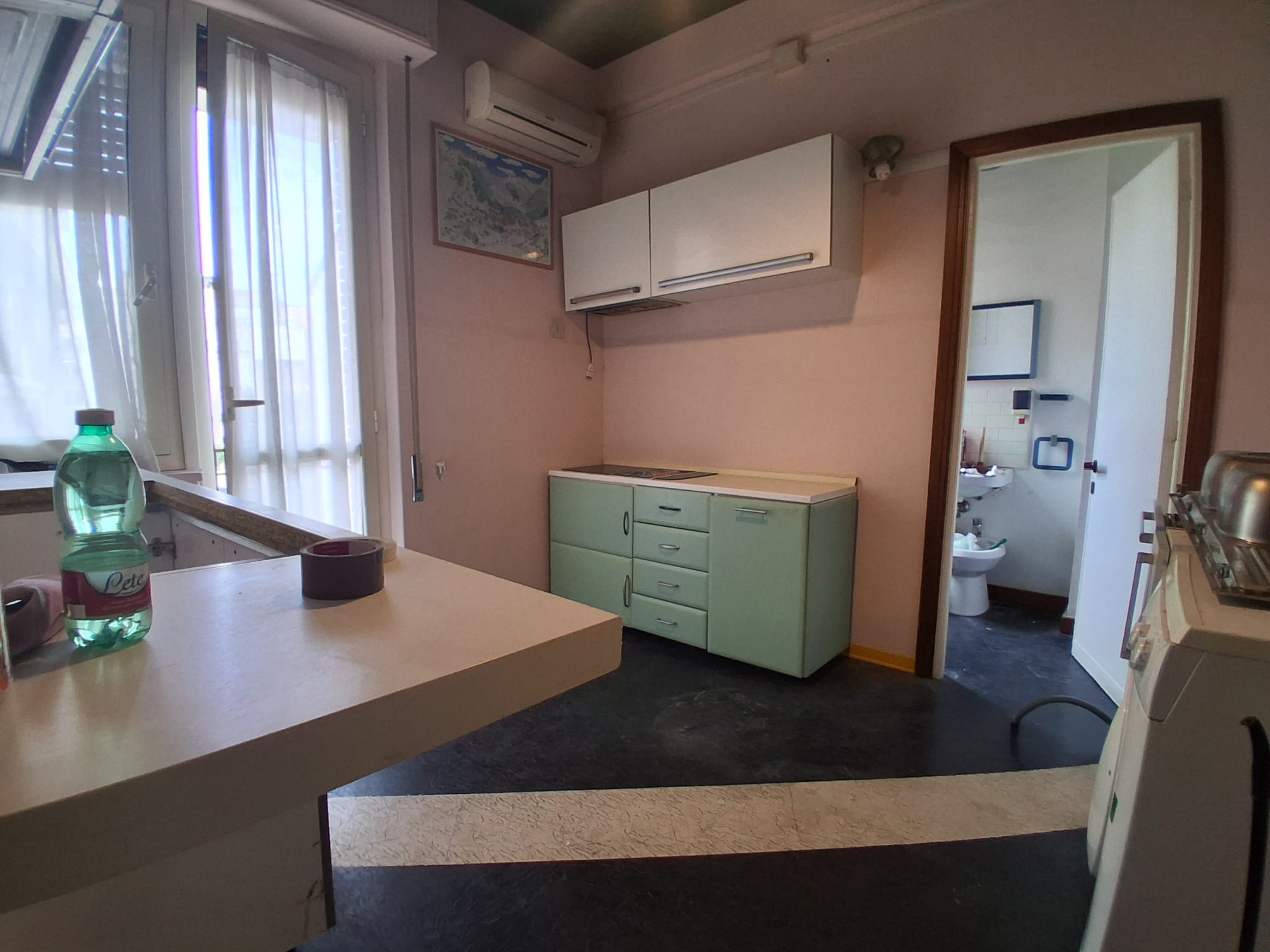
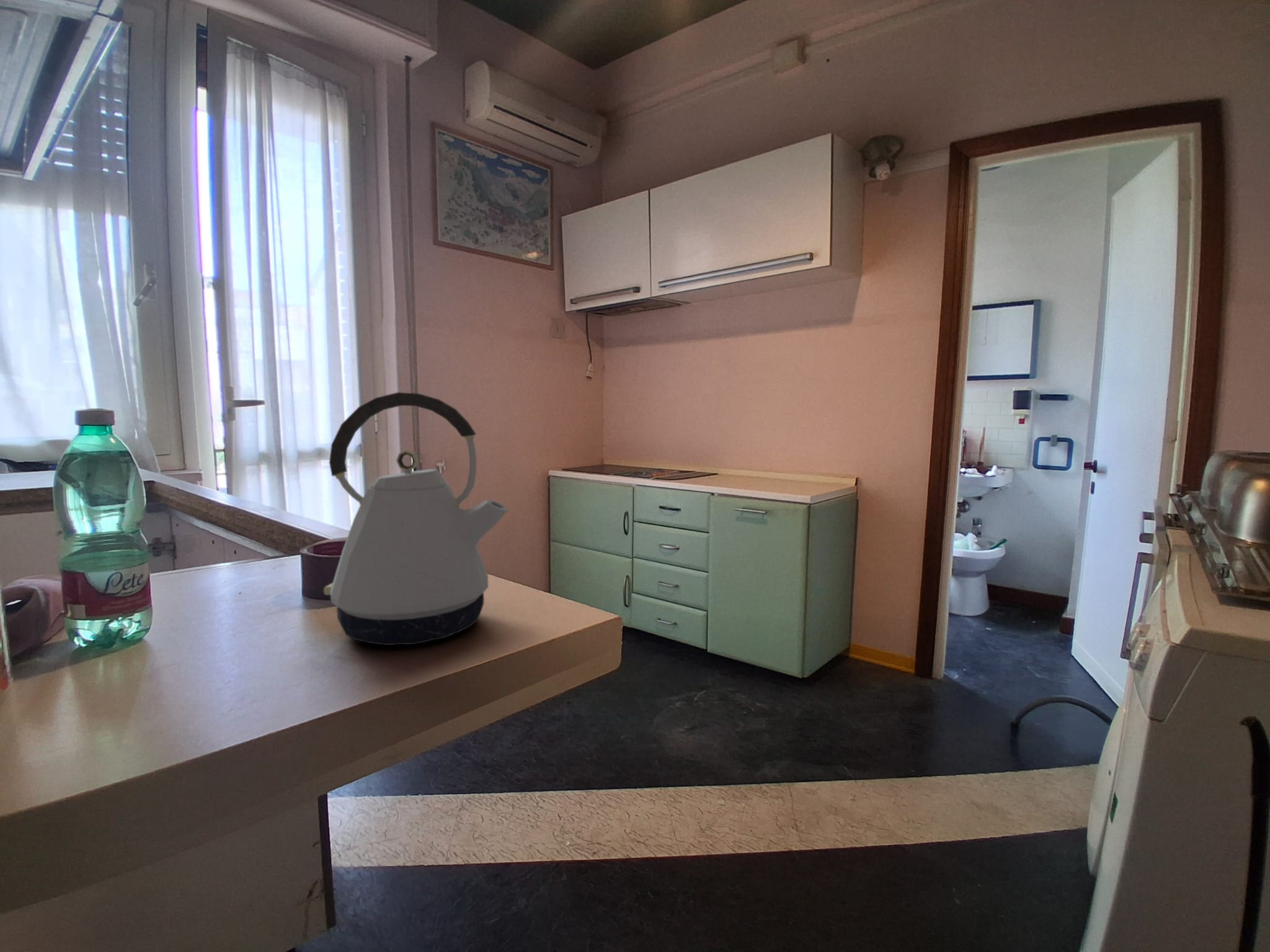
+ kettle (415, 511)
